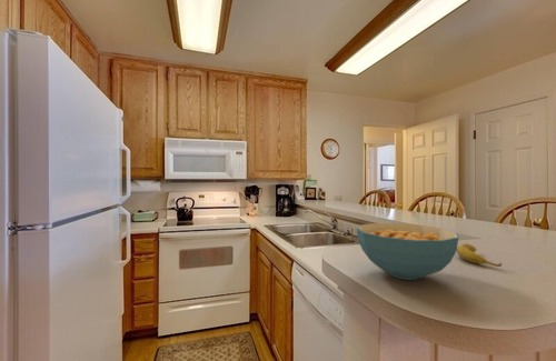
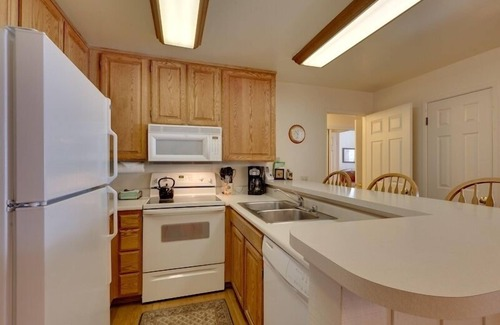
- cereal bowl (404, 252)
- banana (476, 253)
